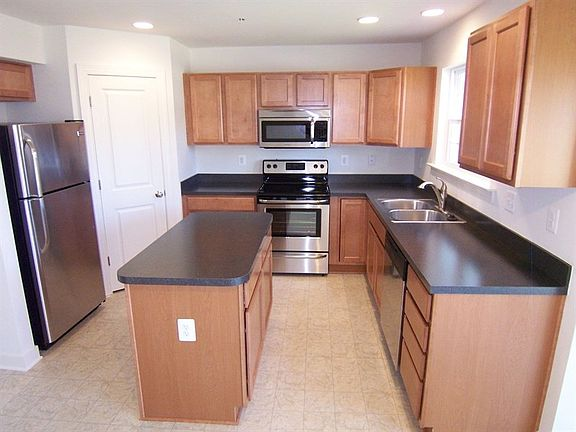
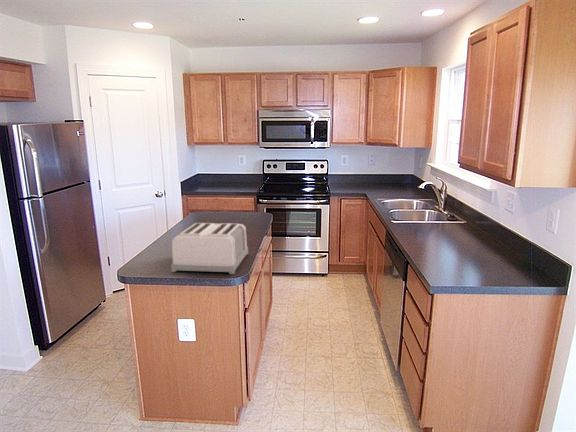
+ toaster (212, 244)
